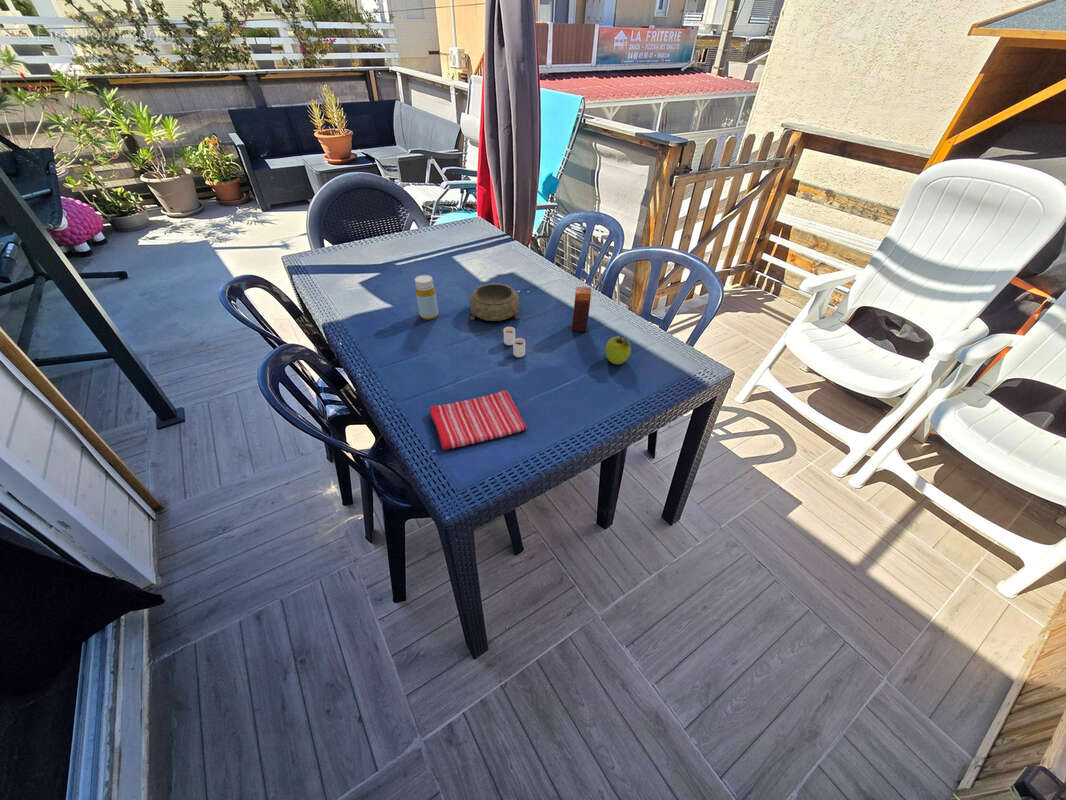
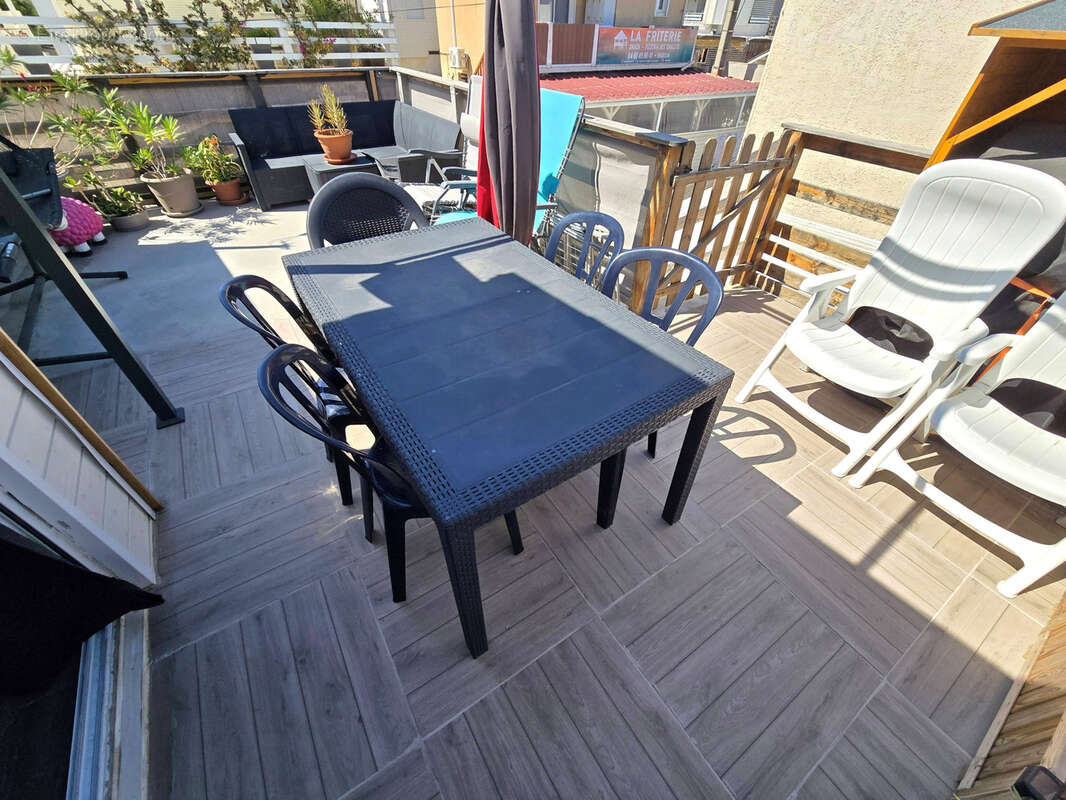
- candle (581, 309)
- drinking glass (514, 342)
- bottle (426, 297)
- fruit (619, 349)
- dish towel (477, 418)
- decorative bowl (493, 303)
